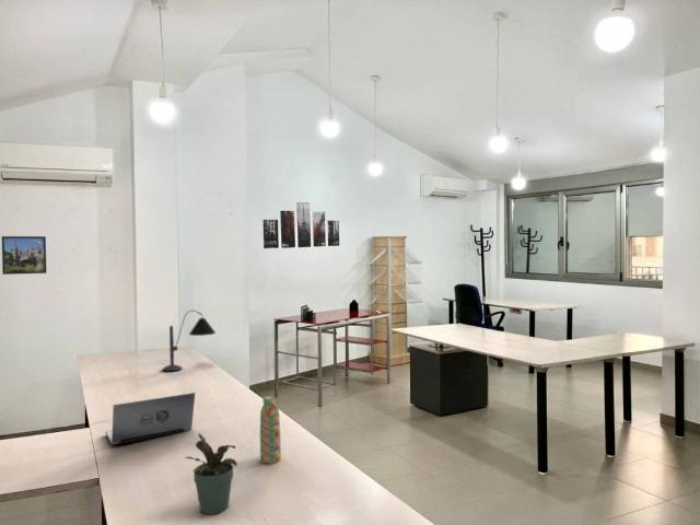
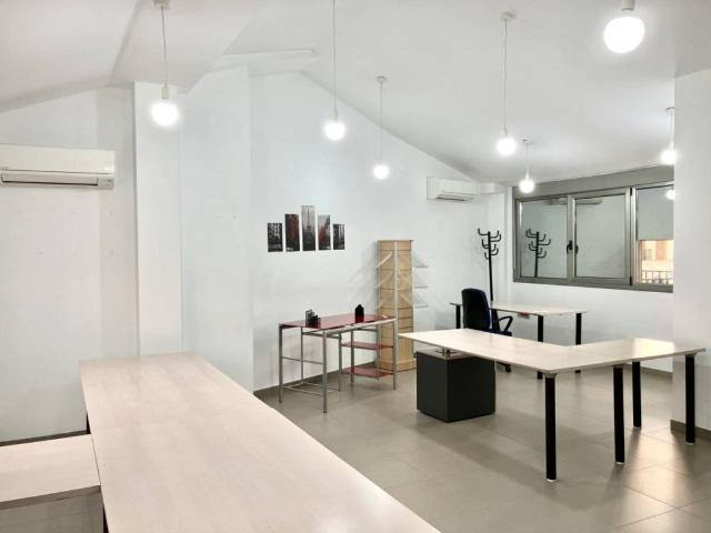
- potted plant (209, 468)
- desk lamp (191, 335)
- water bottle (269, 429)
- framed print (24, 255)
- laptop (150, 412)
